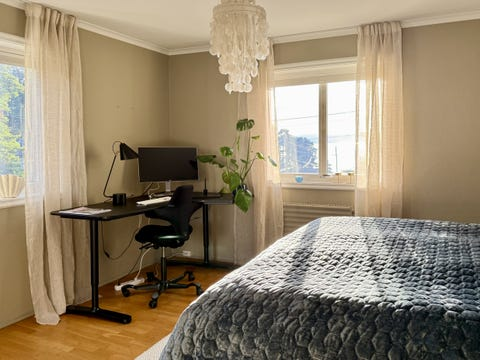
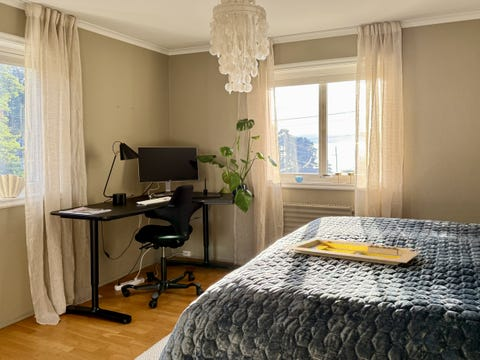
+ serving tray (353, 251)
